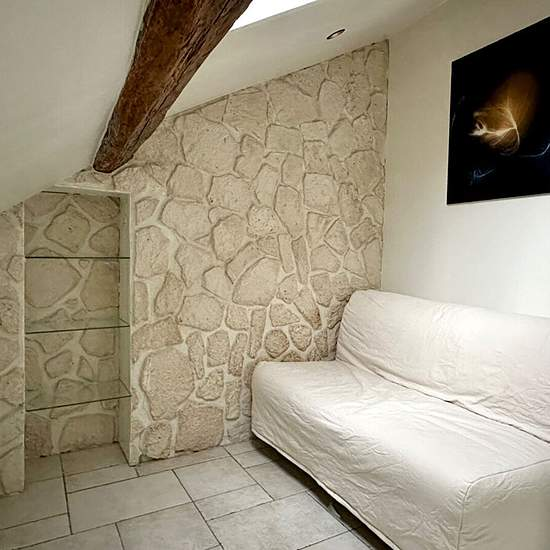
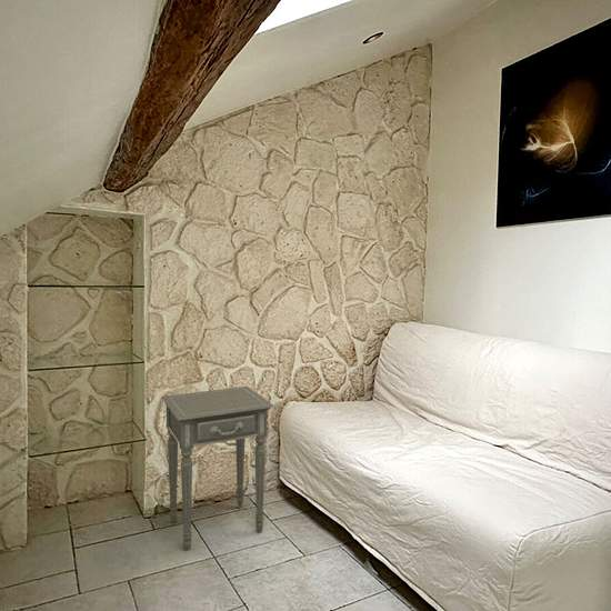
+ side table (237, 464)
